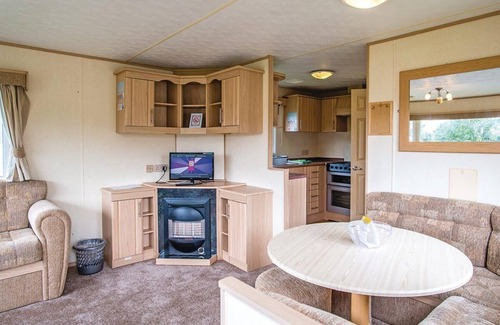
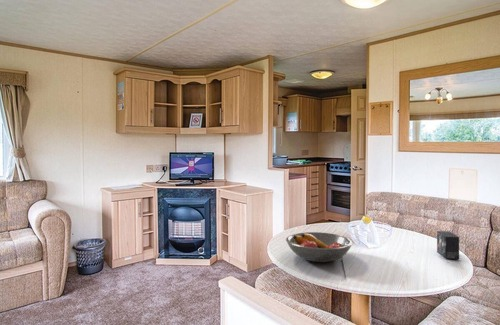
+ fruit bowl (318, 246)
+ small box (447, 244)
